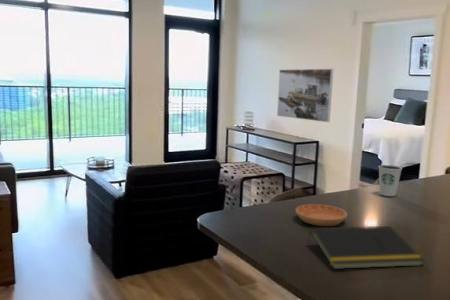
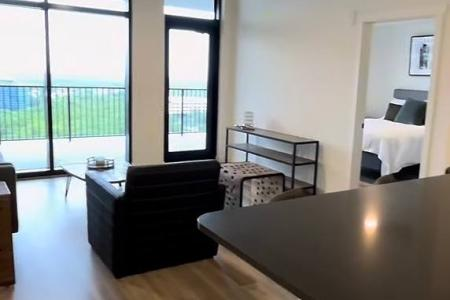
- dixie cup (388, 180)
- saucer (320, 215)
- notepad (364, 245)
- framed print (303, 94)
